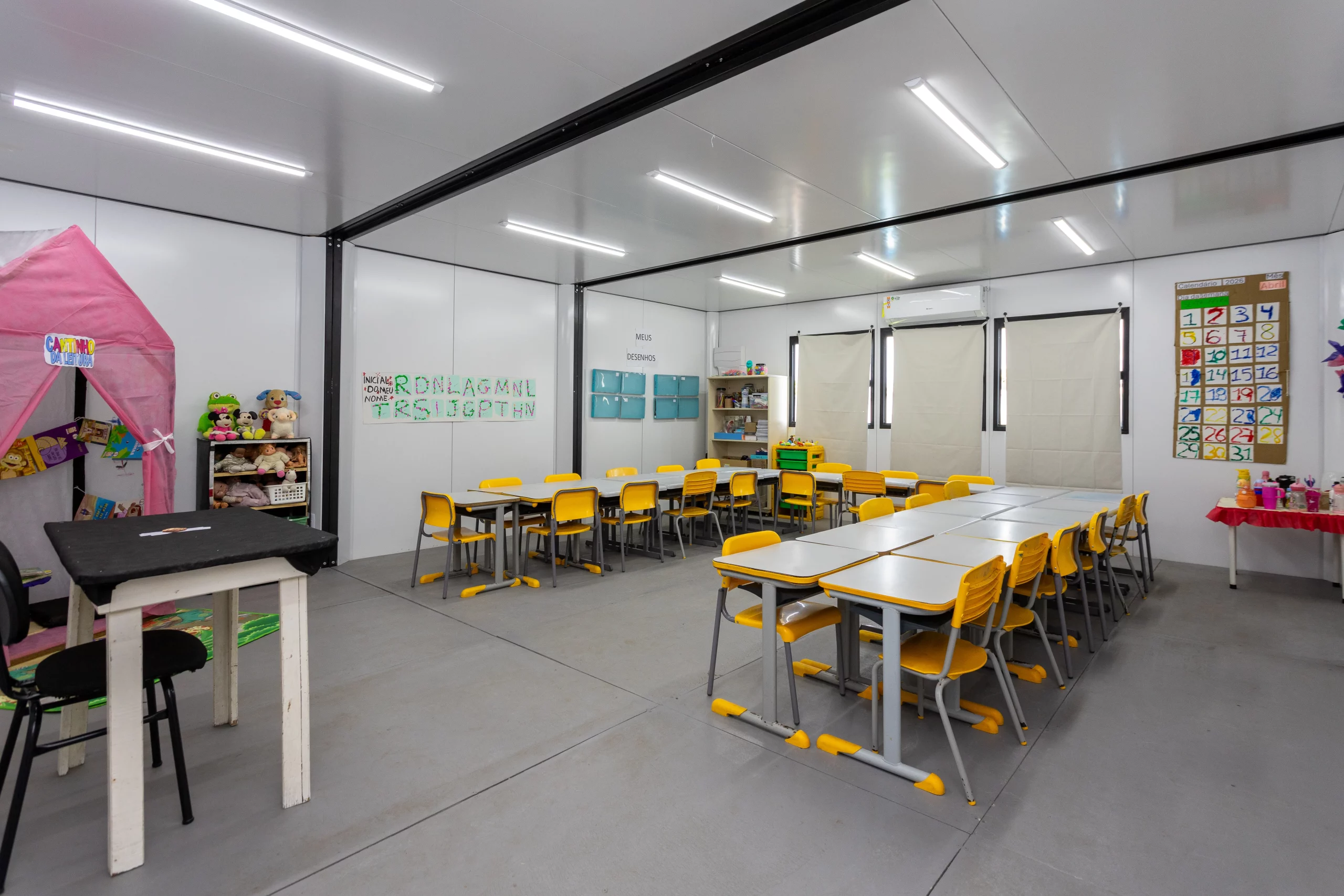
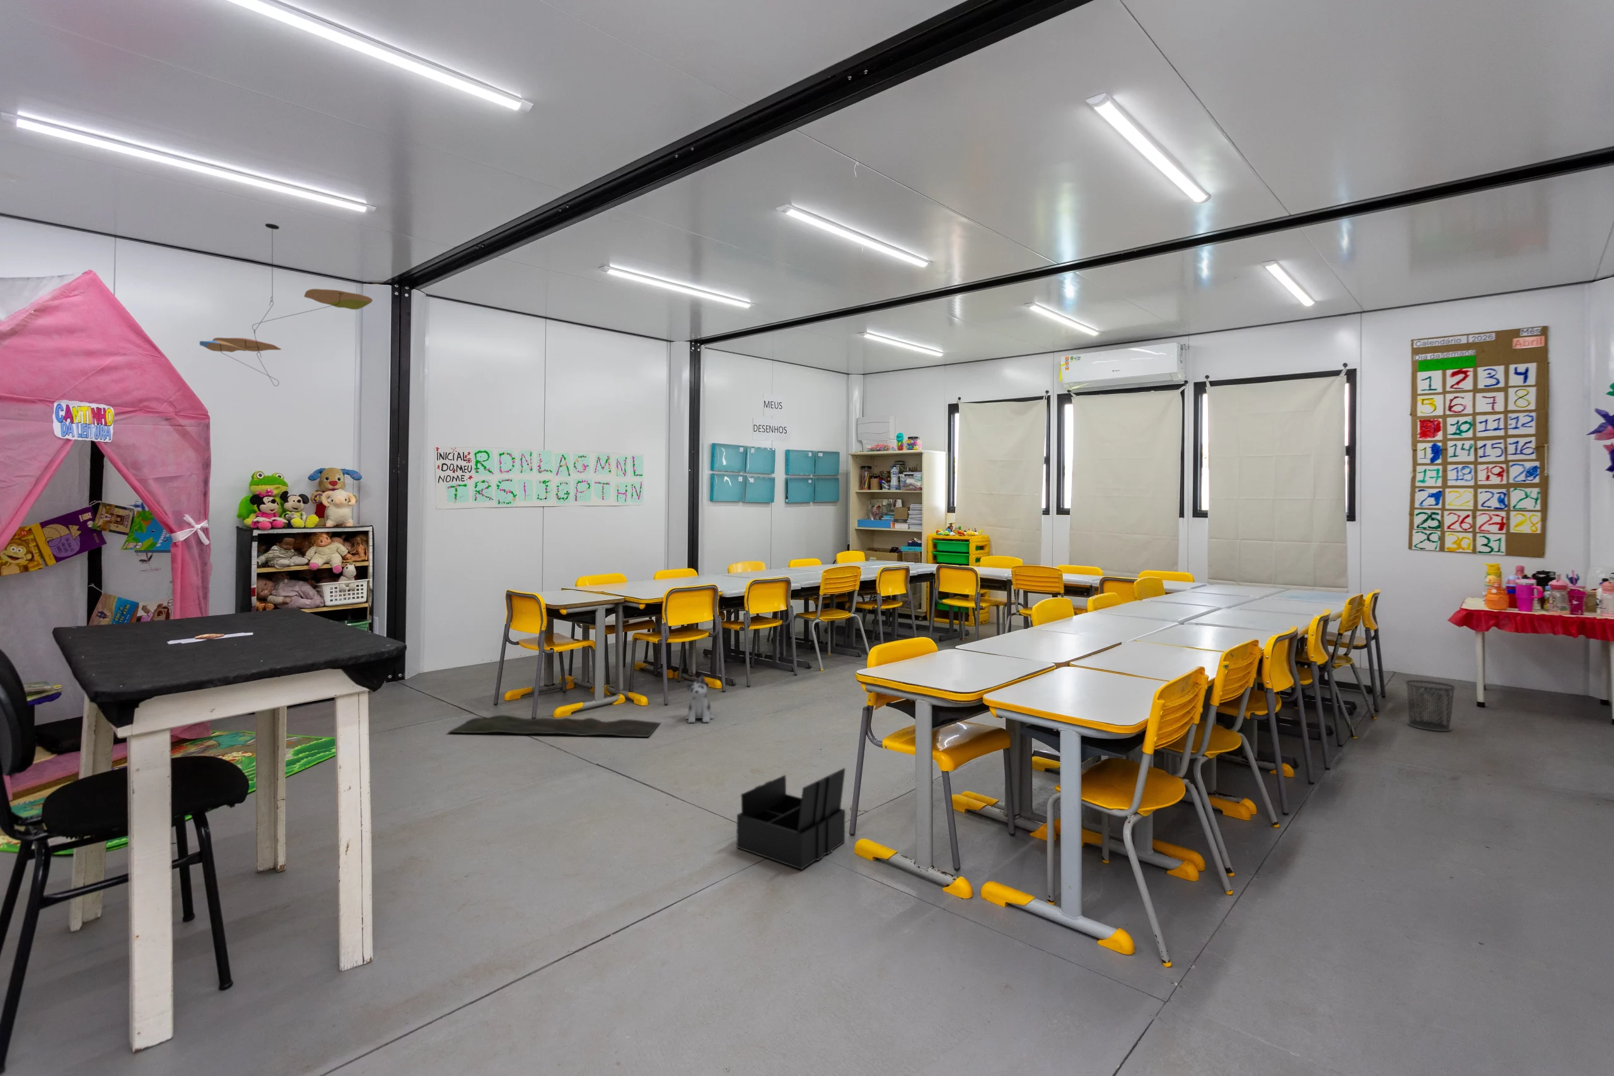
+ storage box (791, 807)
+ plush toy (699, 695)
+ waste bin (1429, 705)
+ ceiling mobile (289, 315)
+ rug (558, 723)
